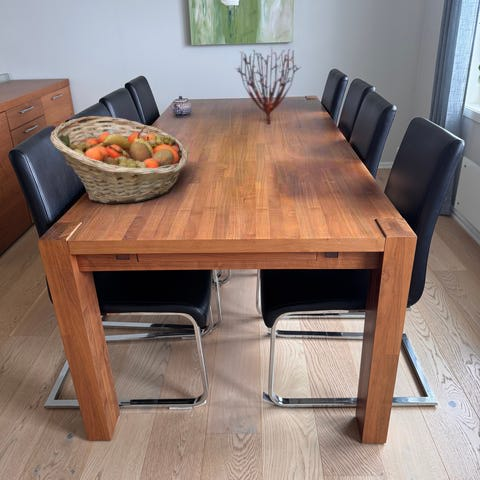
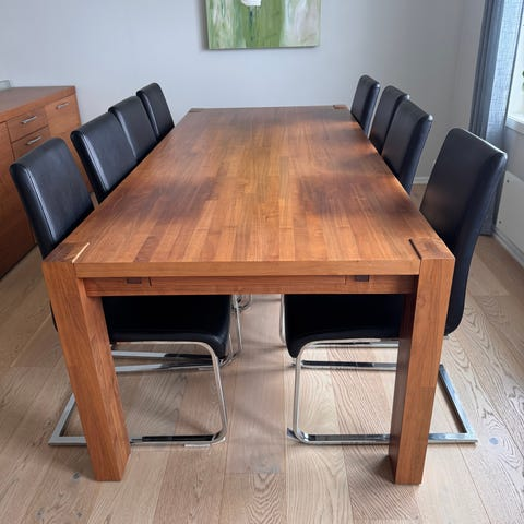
- fruit basket (124, 154)
- plant (267, 87)
- teapot (181, 106)
